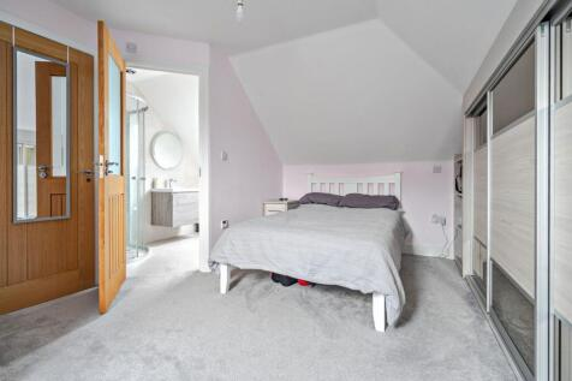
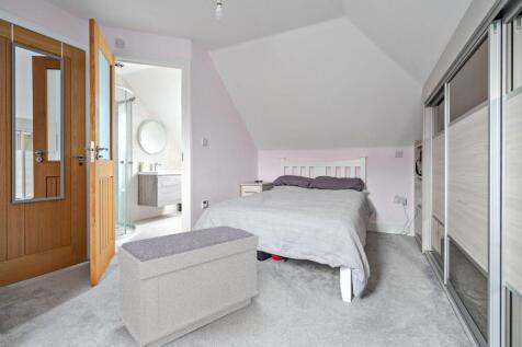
+ bench (193, 274)
